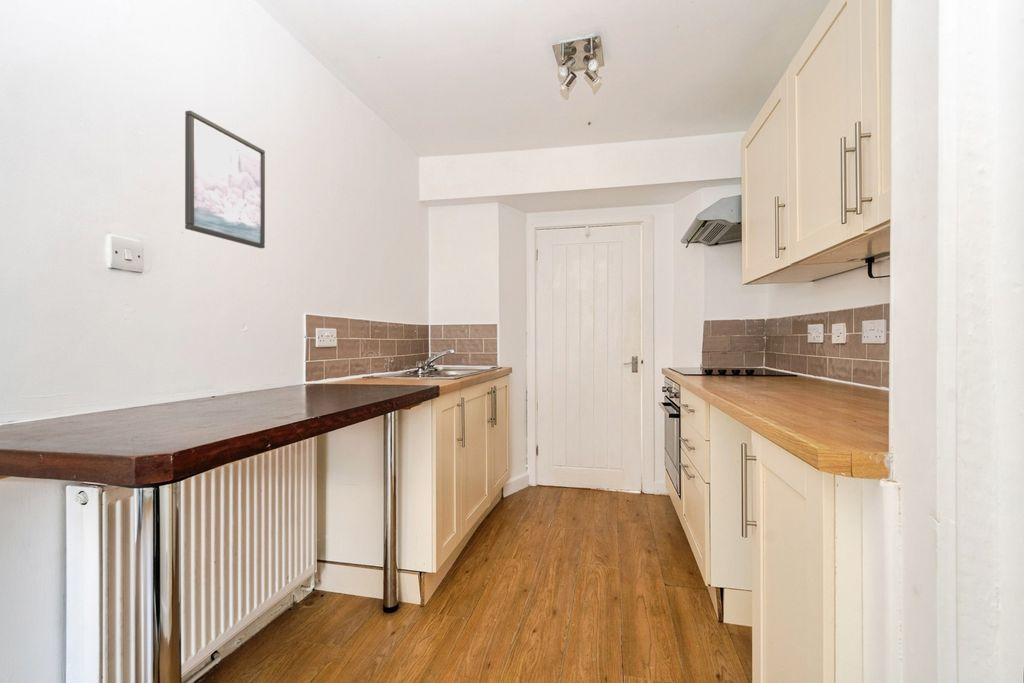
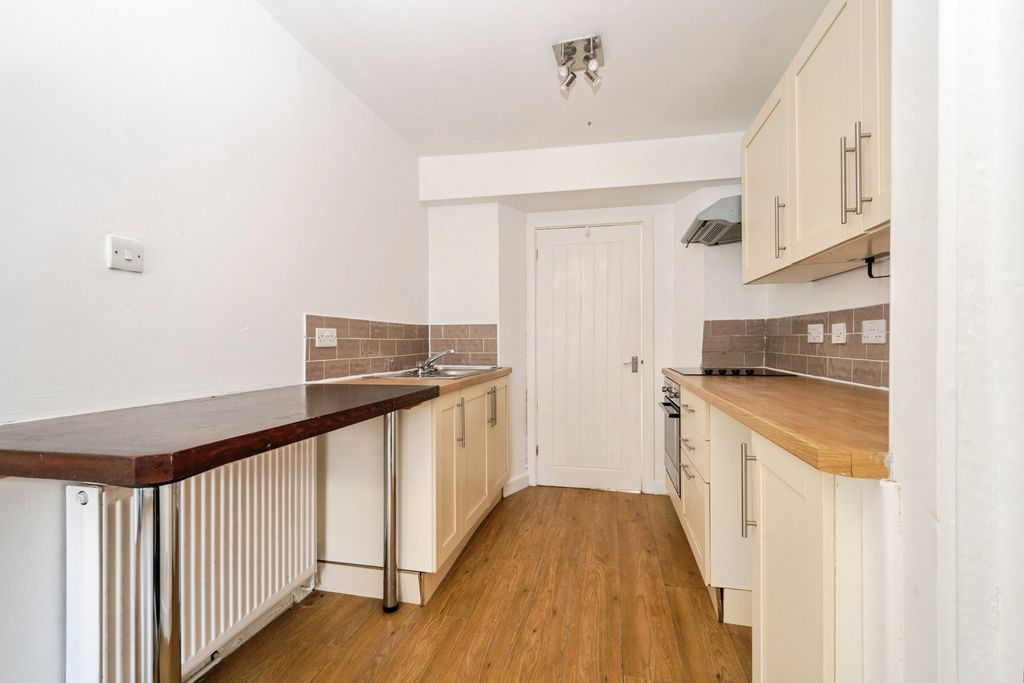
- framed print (228, 186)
